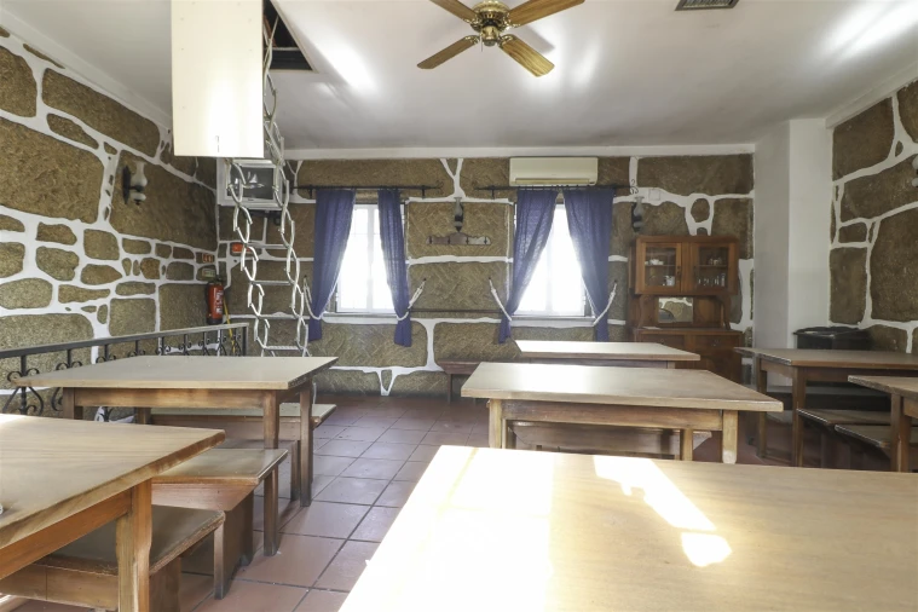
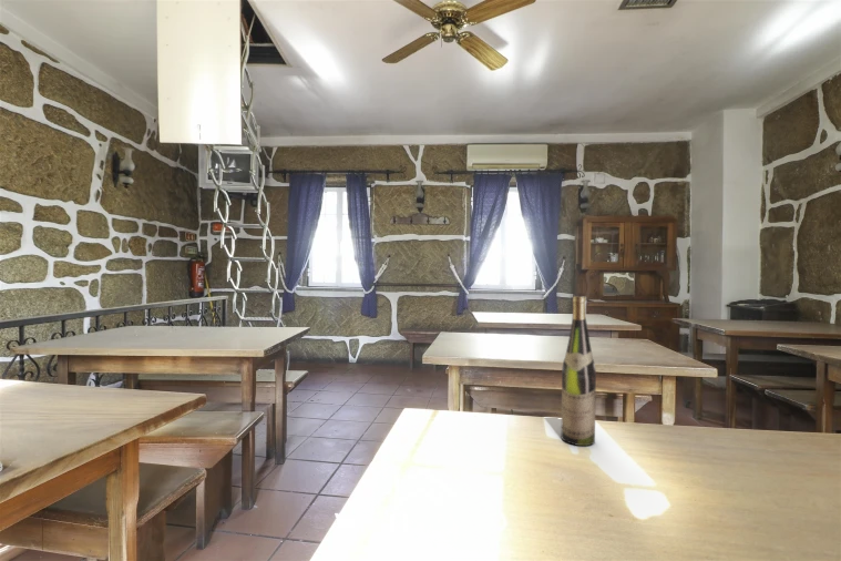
+ wine bottle (578, 368)
